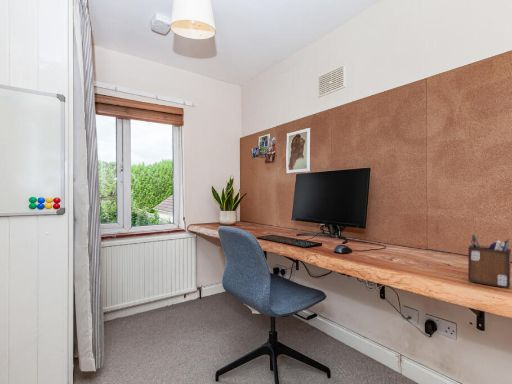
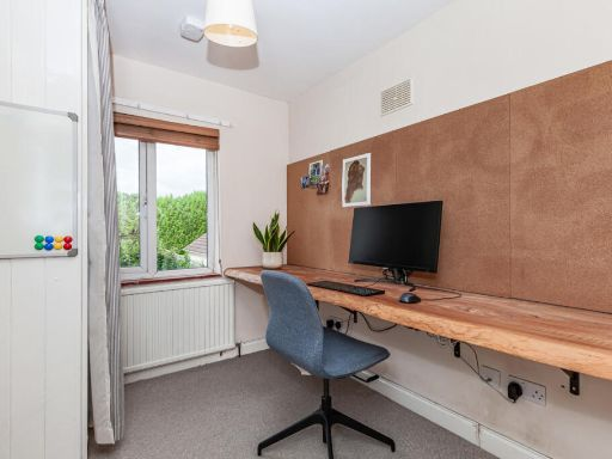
- desk organizer (489, 258)
